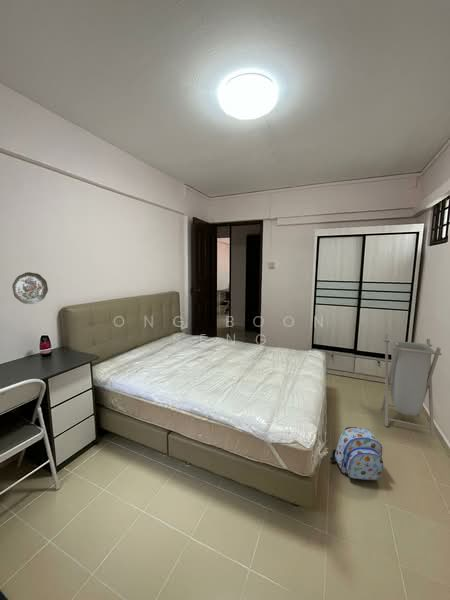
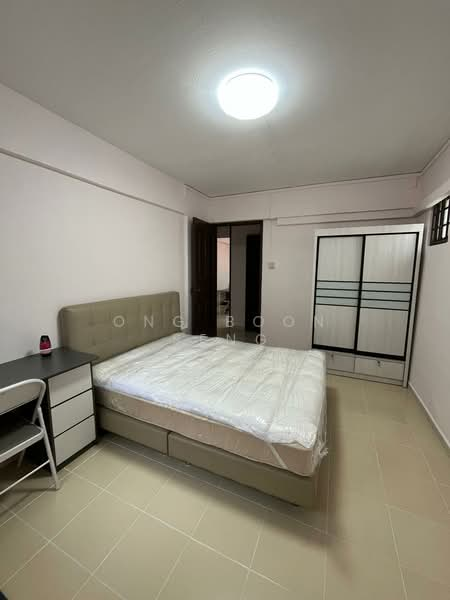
- backpack (359, 452)
- decorative plate (30, 288)
- laundry hamper (407, 381)
